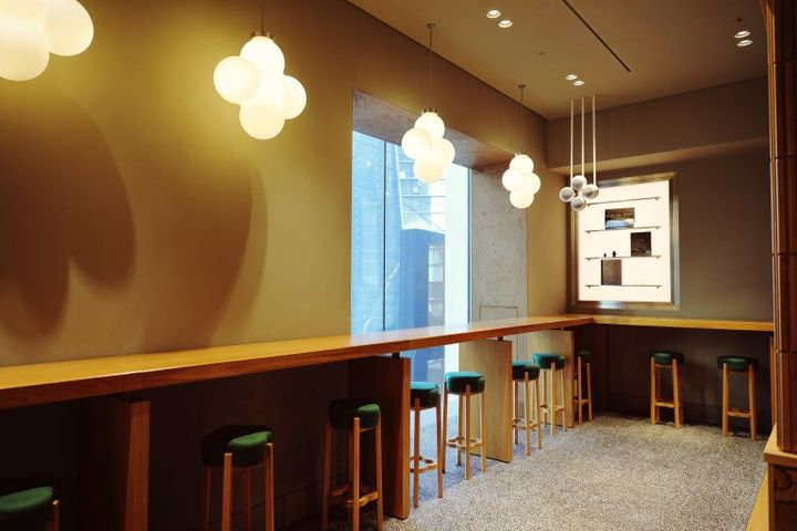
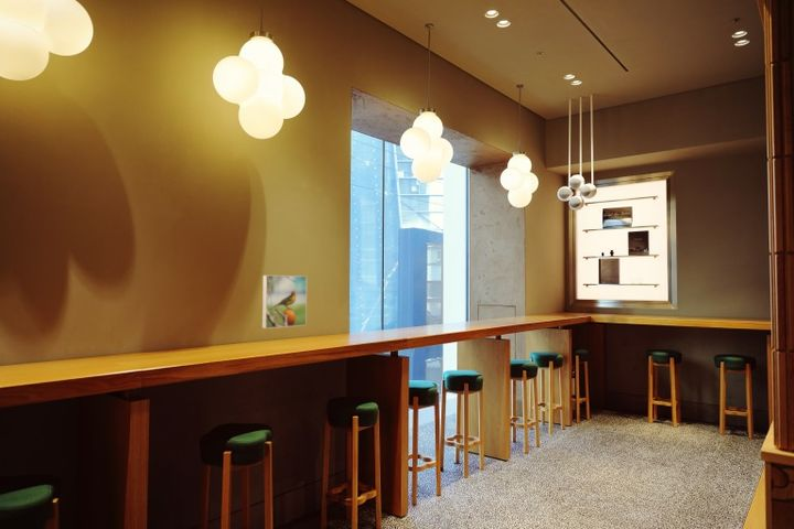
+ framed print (285, 301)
